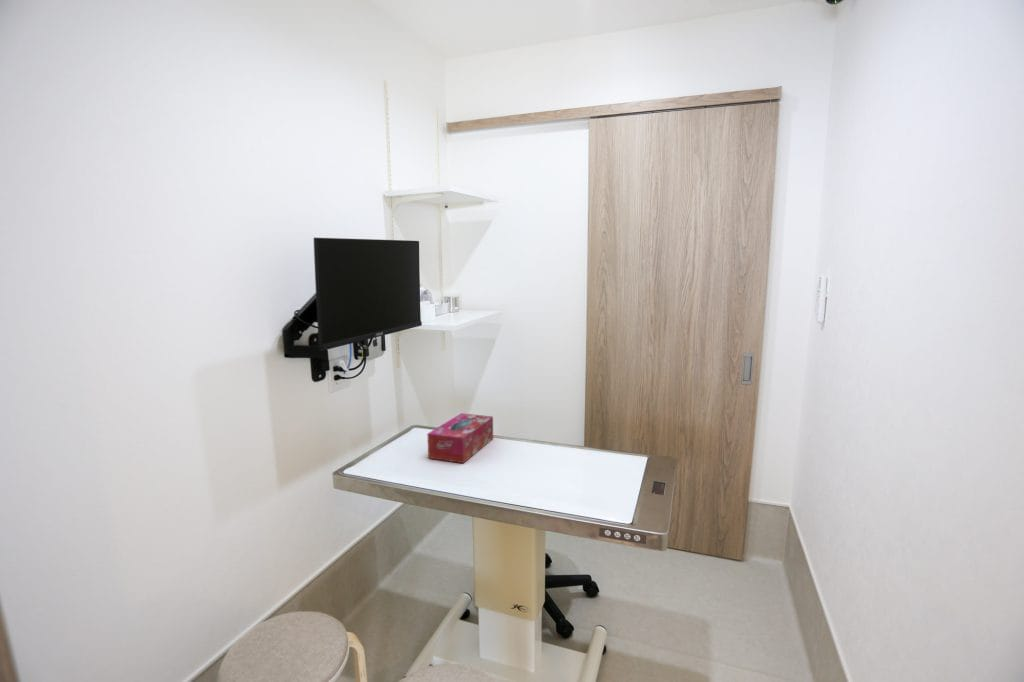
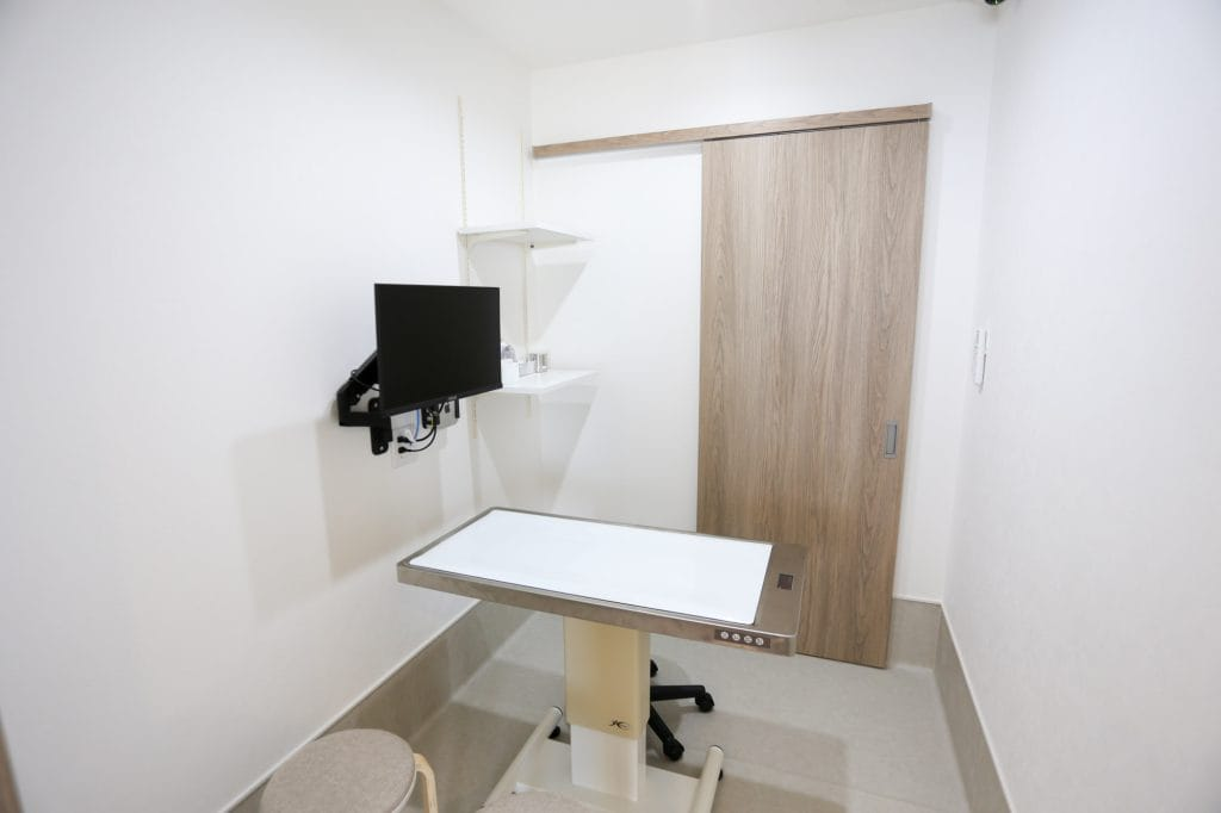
- tissue box (462, 436)
